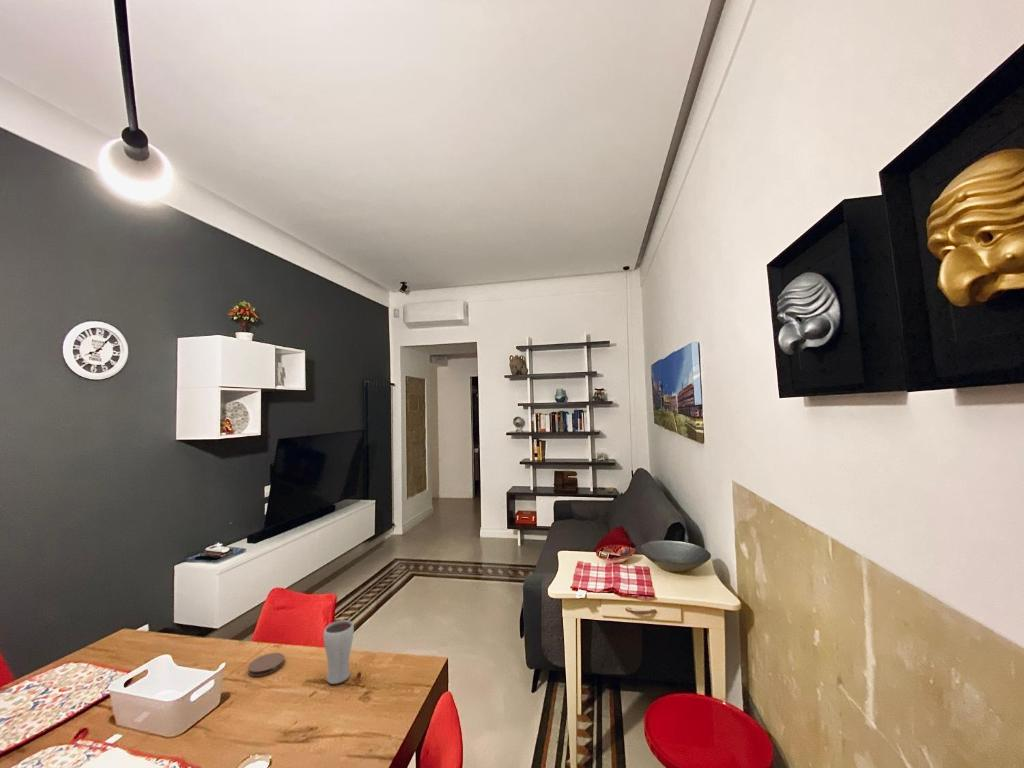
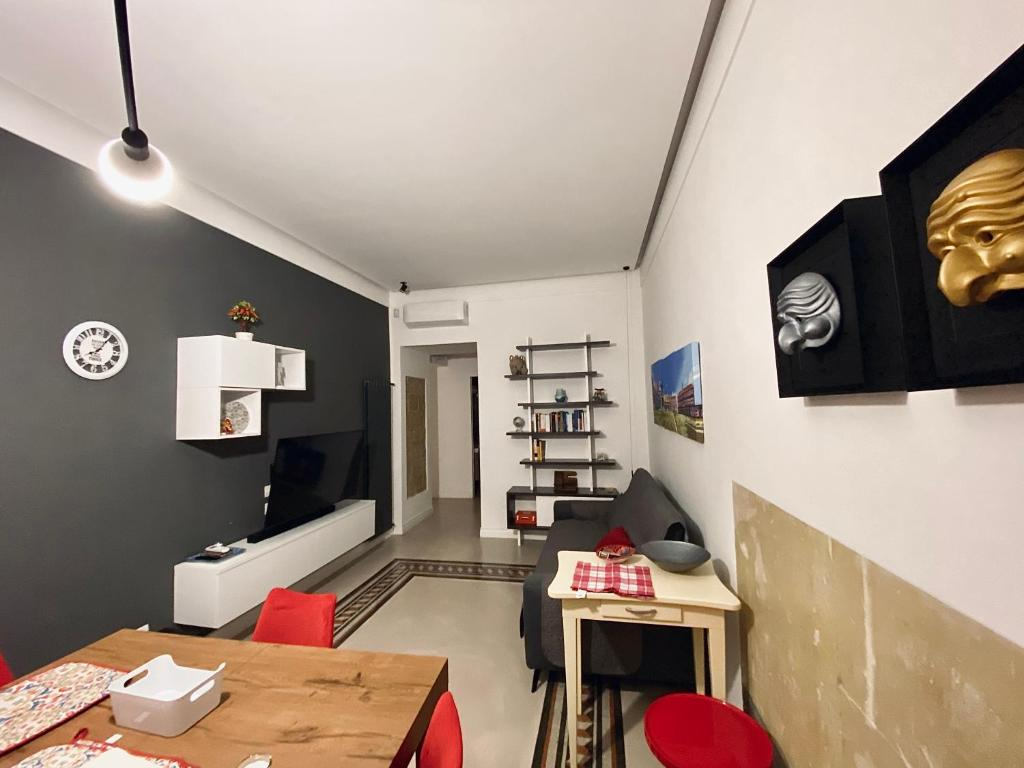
- coaster (266, 664)
- drinking glass (338, 652)
